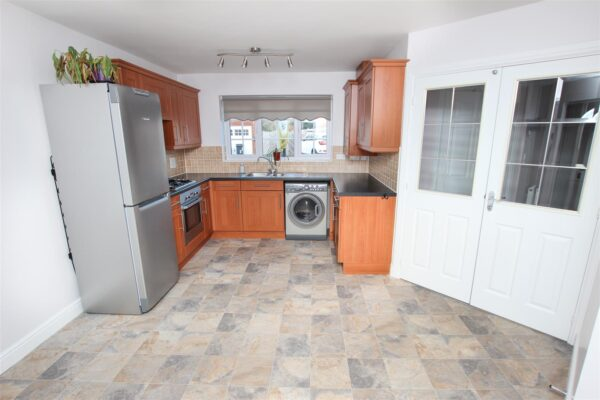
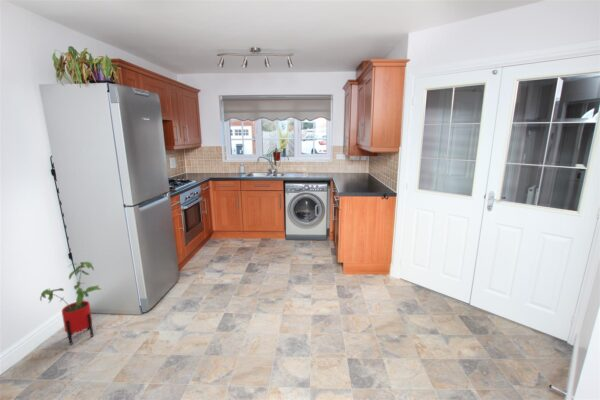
+ house plant (78, 301)
